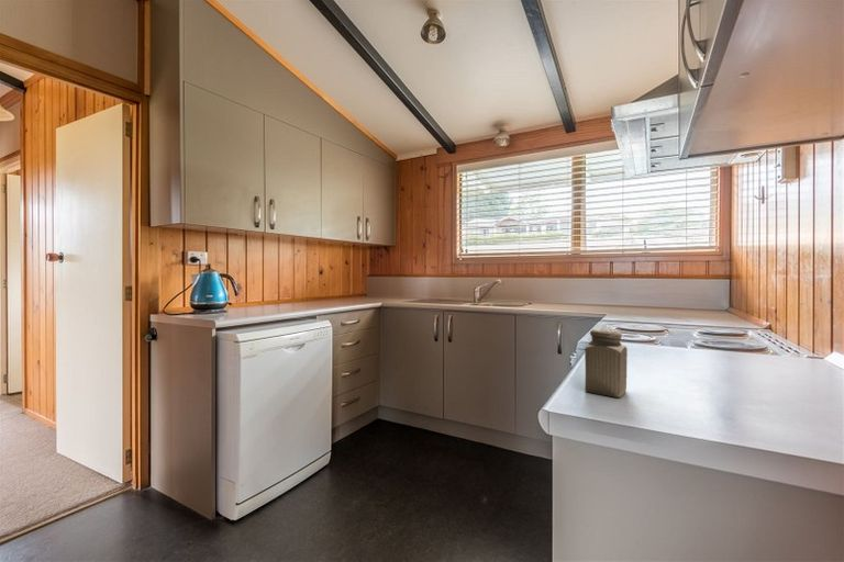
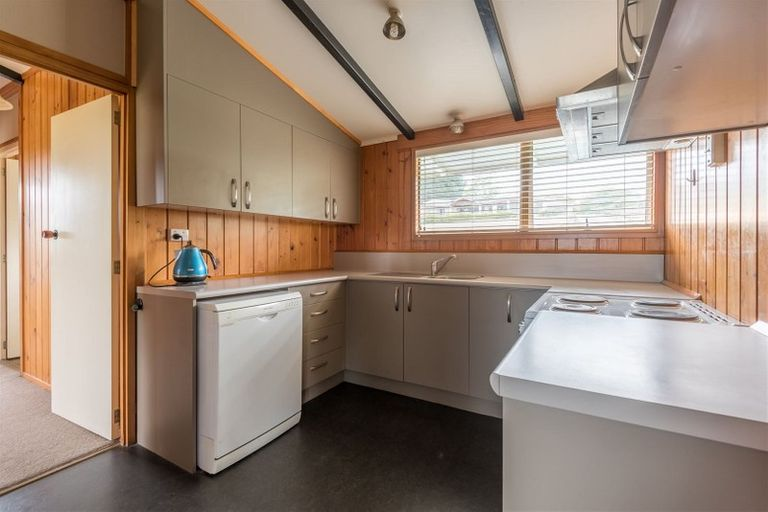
- salt shaker (606, 360)
